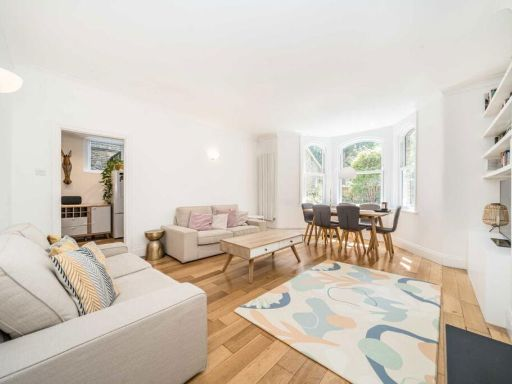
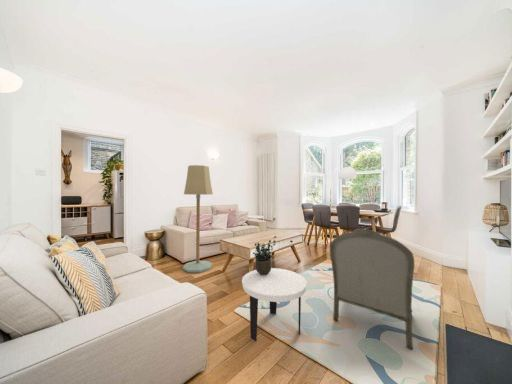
+ armchair (372, 271)
+ potted plant (264, 254)
+ side table (273, 304)
+ floor lamp (198, 216)
